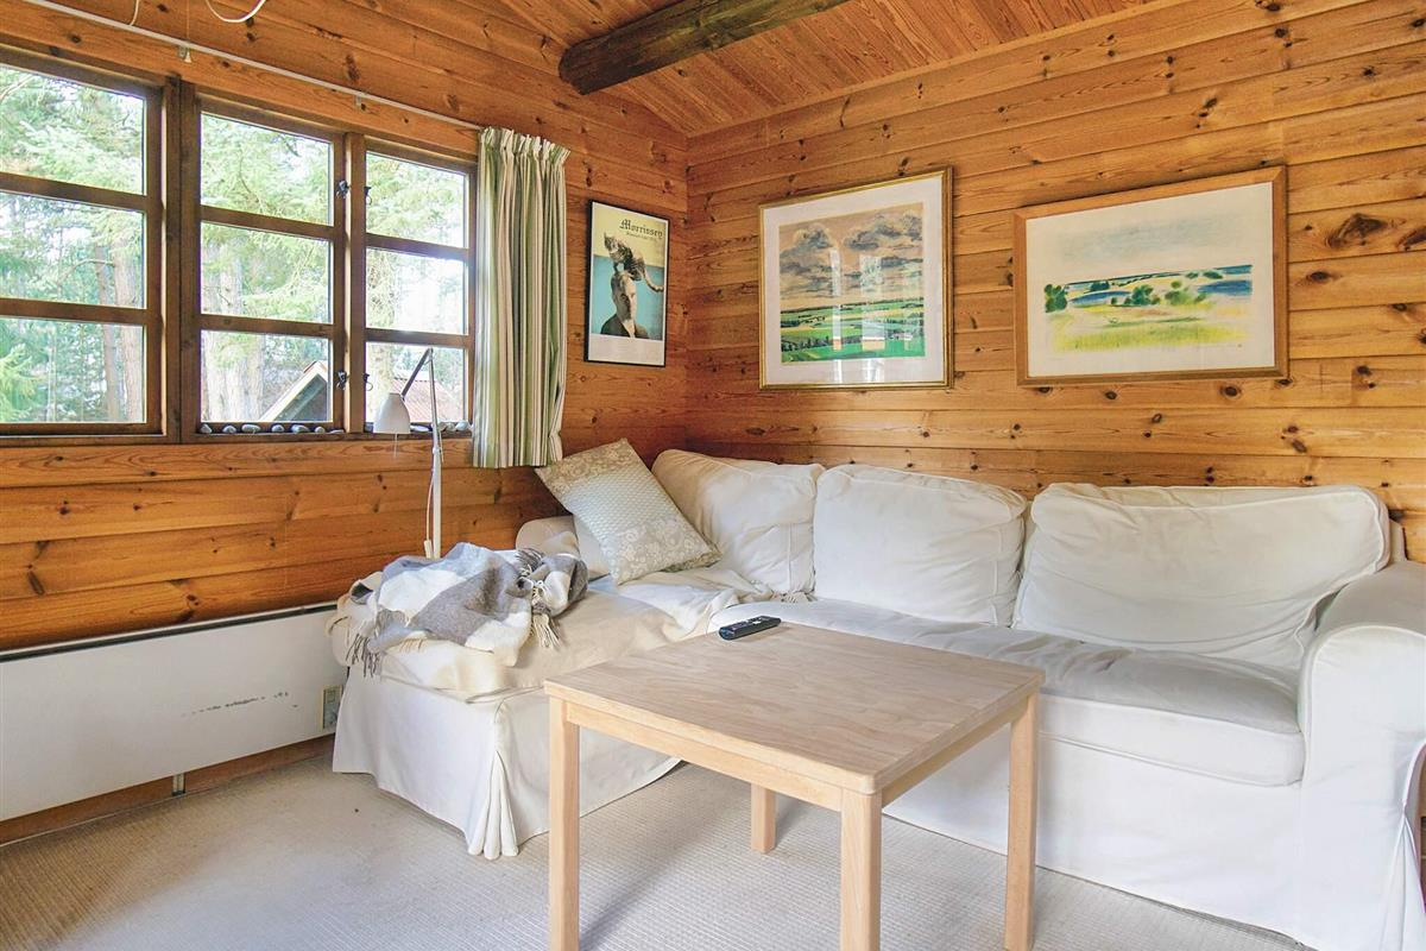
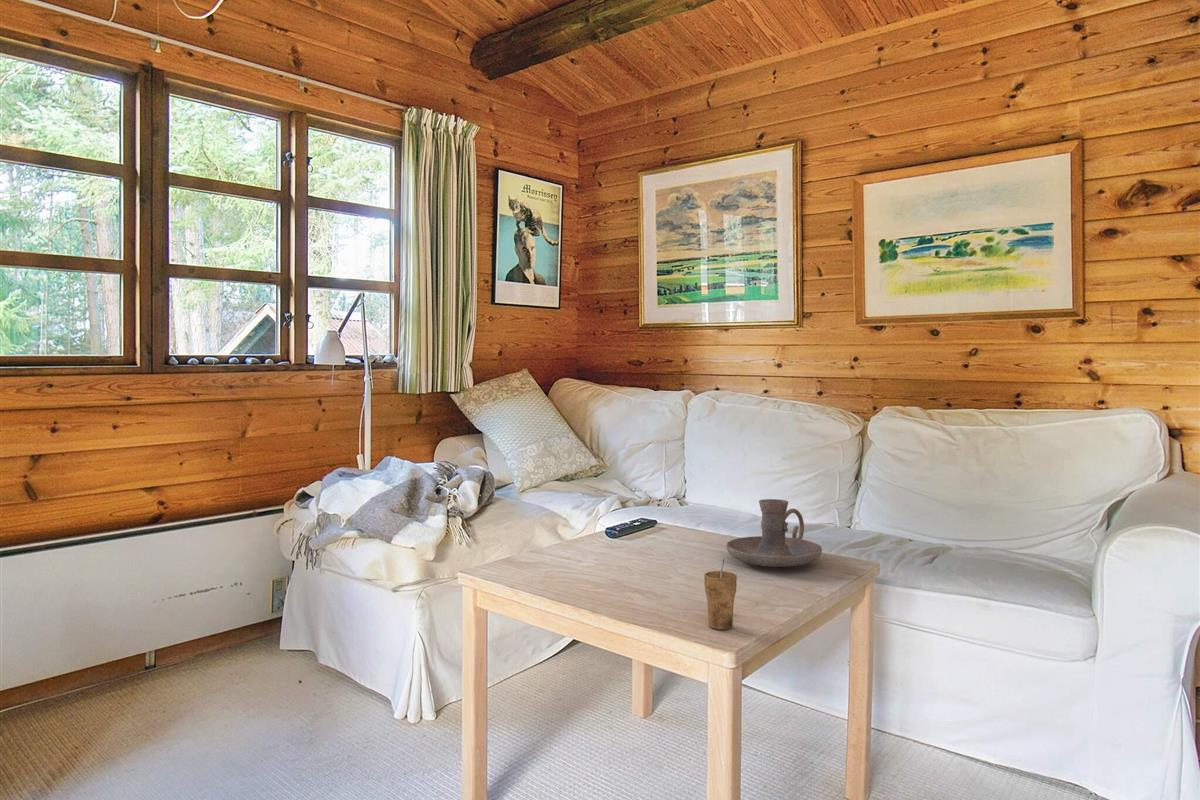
+ cup (720, 593)
+ candle holder (778, 530)
